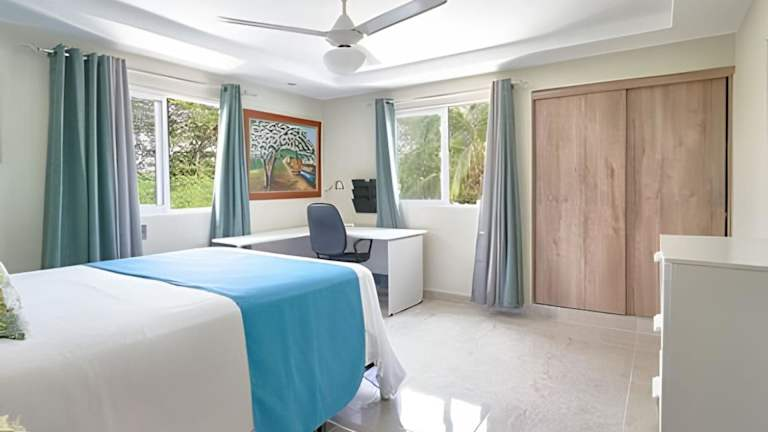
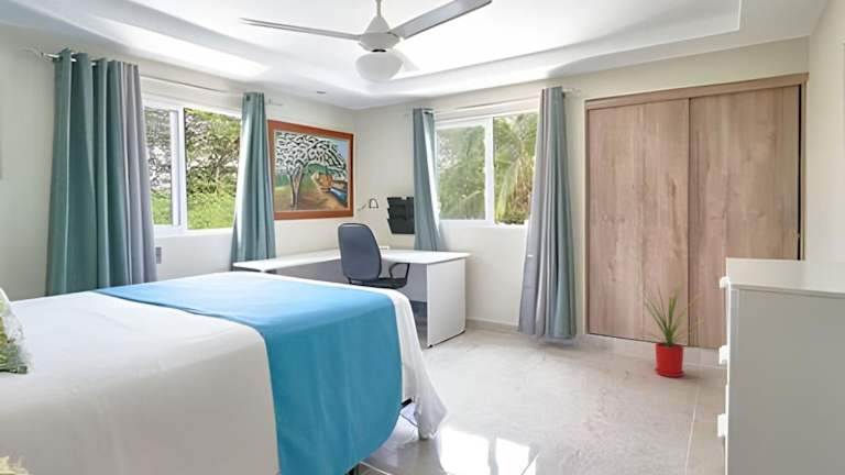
+ house plant (670, 328)
